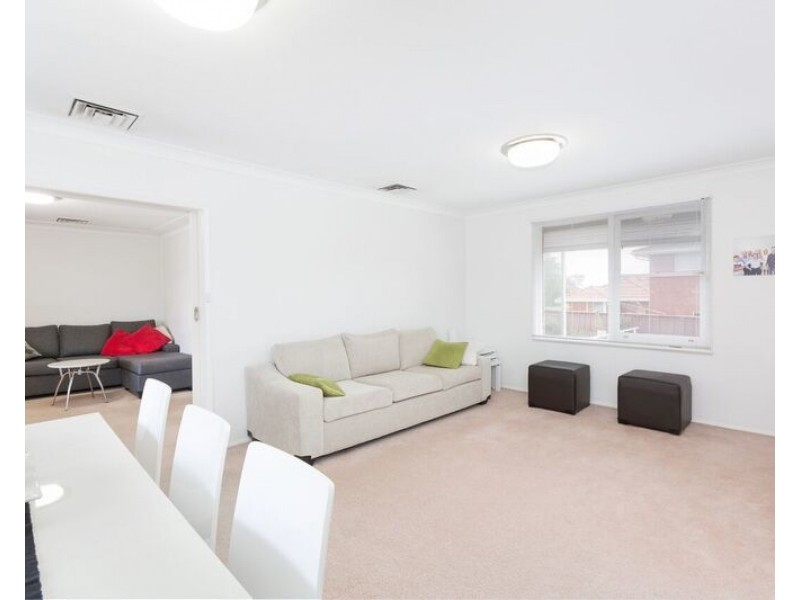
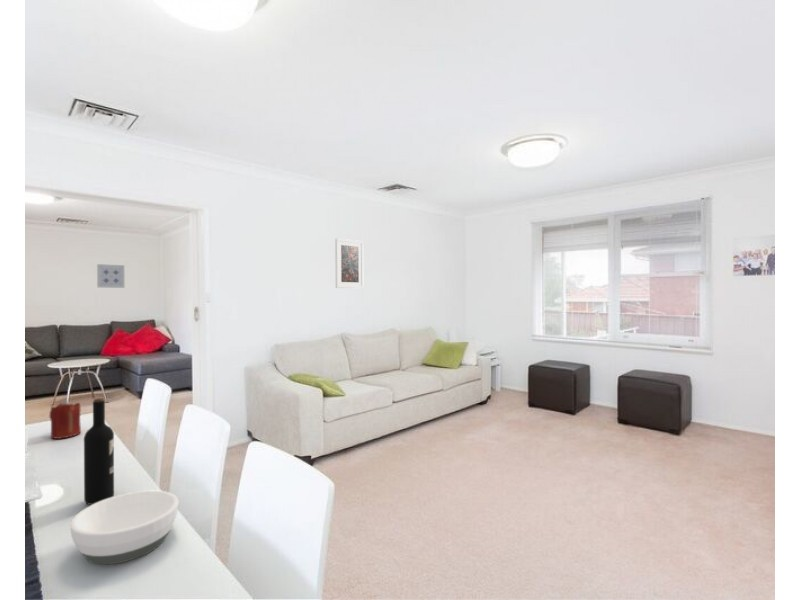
+ candle (65, 417)
+ wine bottle (99, 449)
+ wall art (111, 276)
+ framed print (349, 264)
+ bowl (127, 526)
